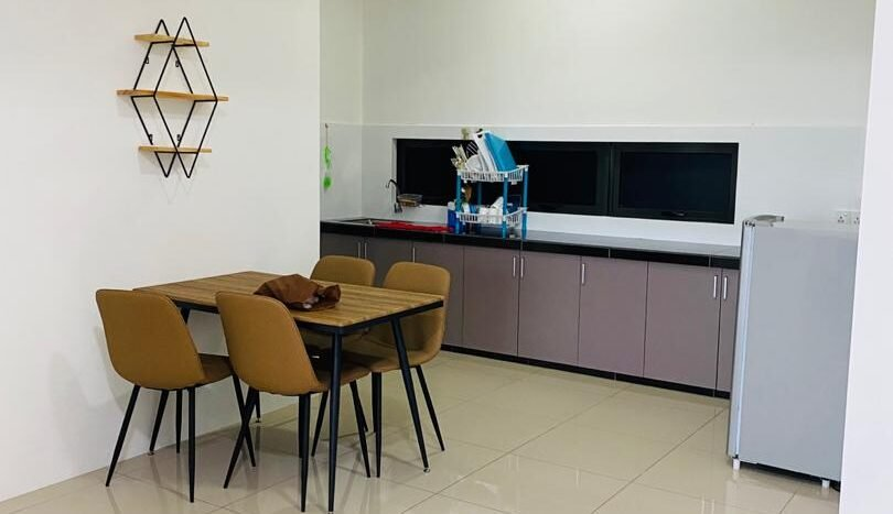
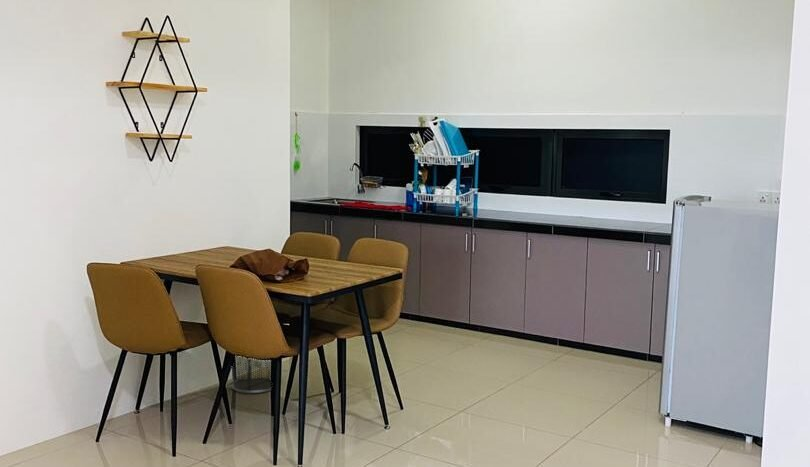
+ waste bin (254, 360)
